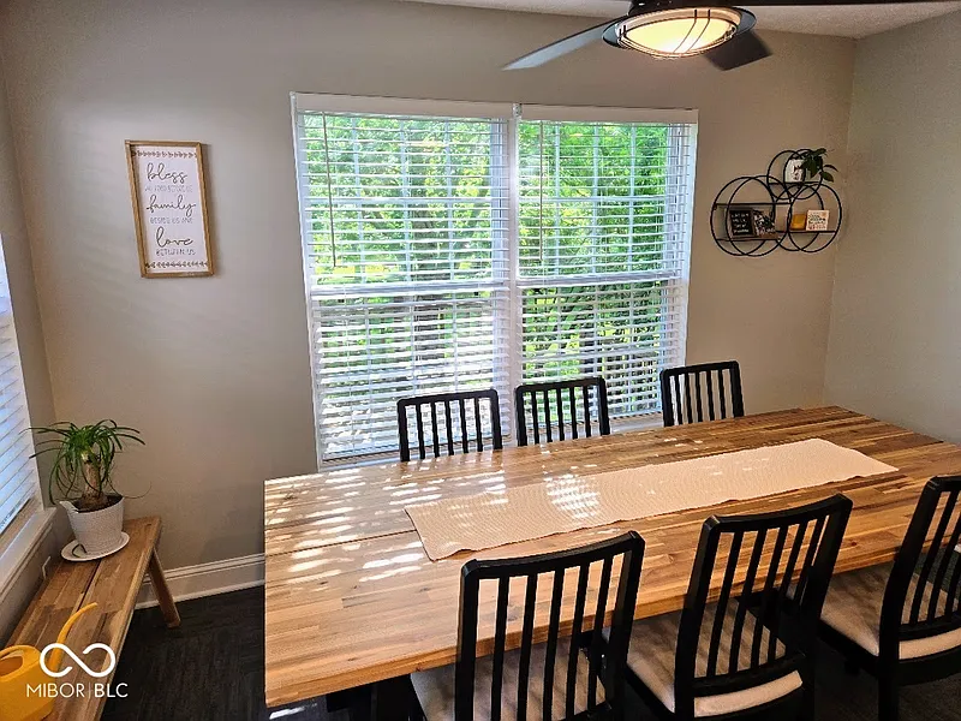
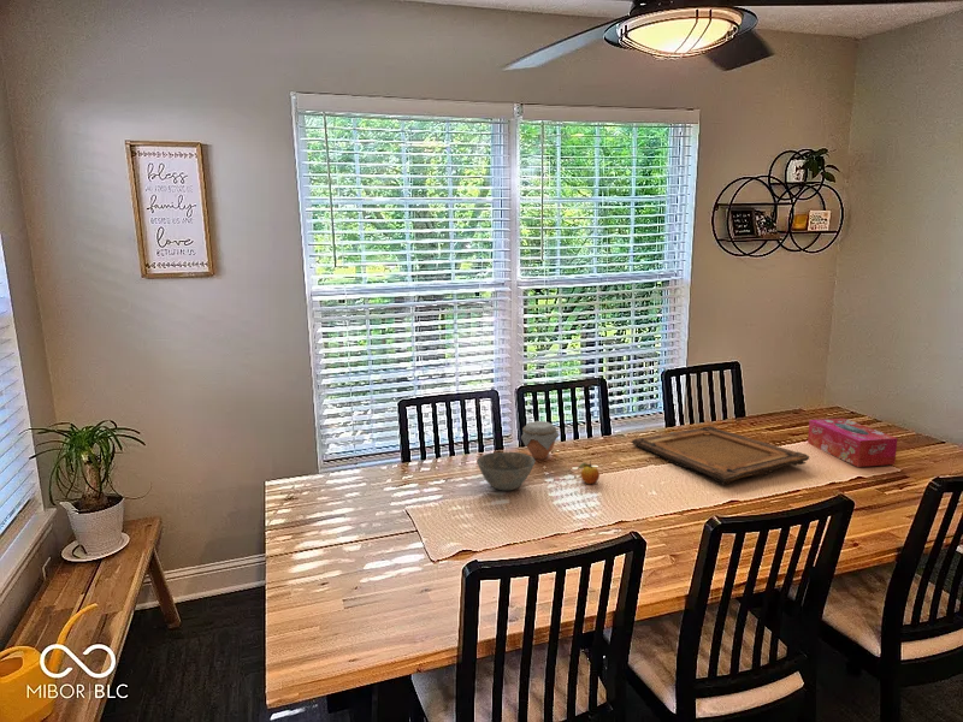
+ jar (539, 440)
+ bowl (506, 474)
+ tissue box (850, 440)
+ picture frame (715, 450)
+ fruit (586, 469)
